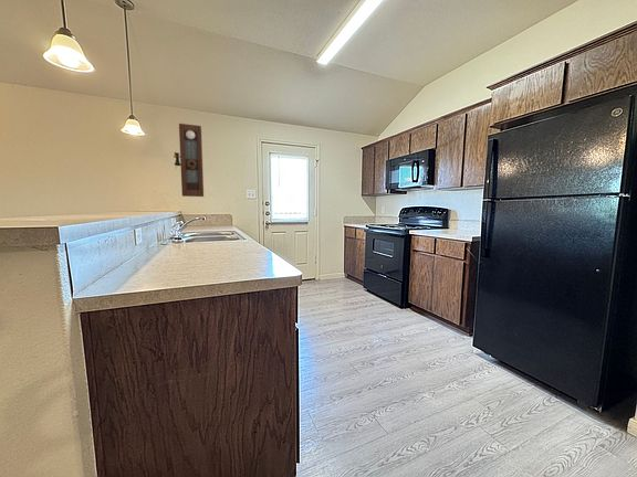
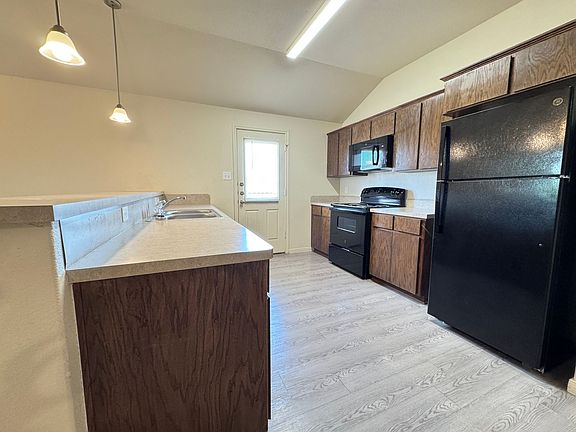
- pendulum clock (188, 161)
